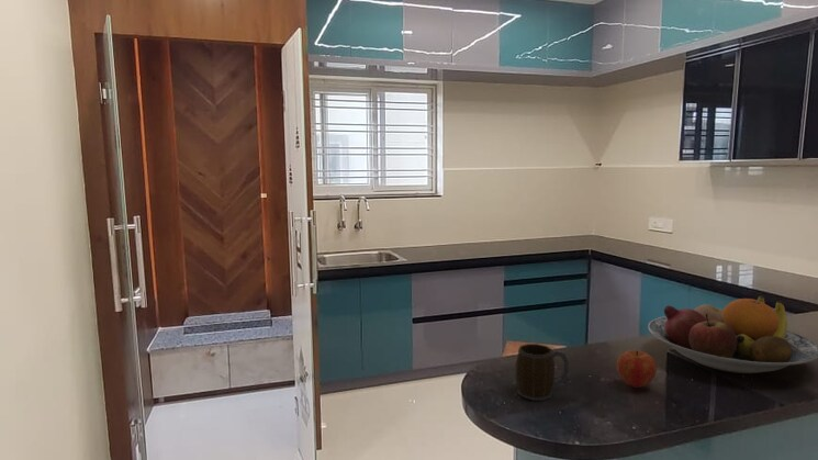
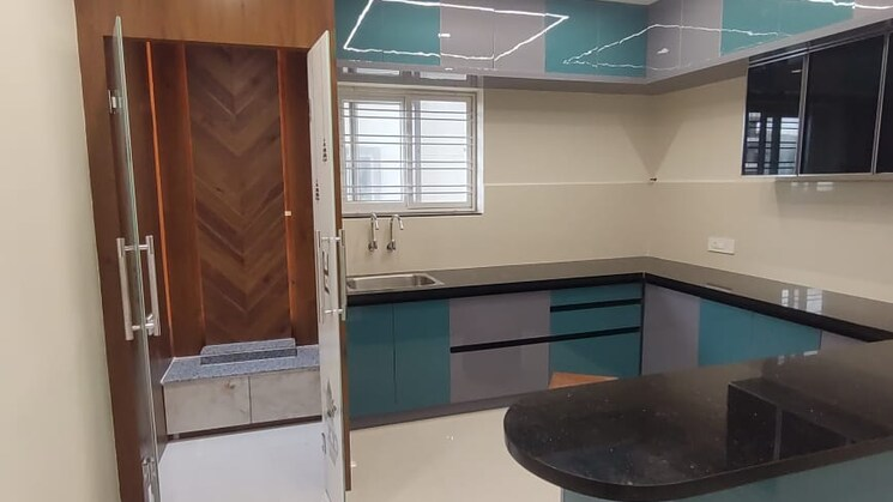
- mug (544, 370)
- apple (636, 368)
- fruit bowl (728, 329)
